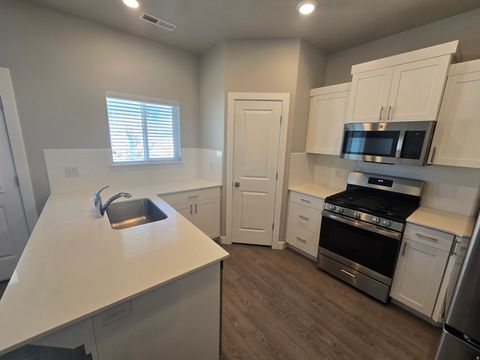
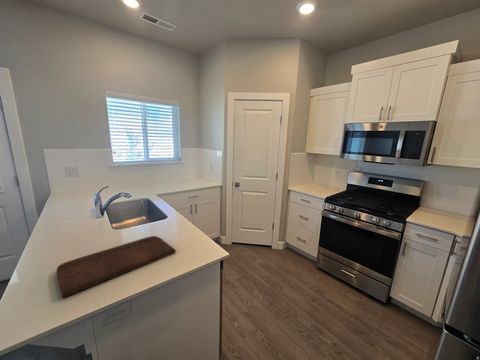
+ cutting board (120, 258)
